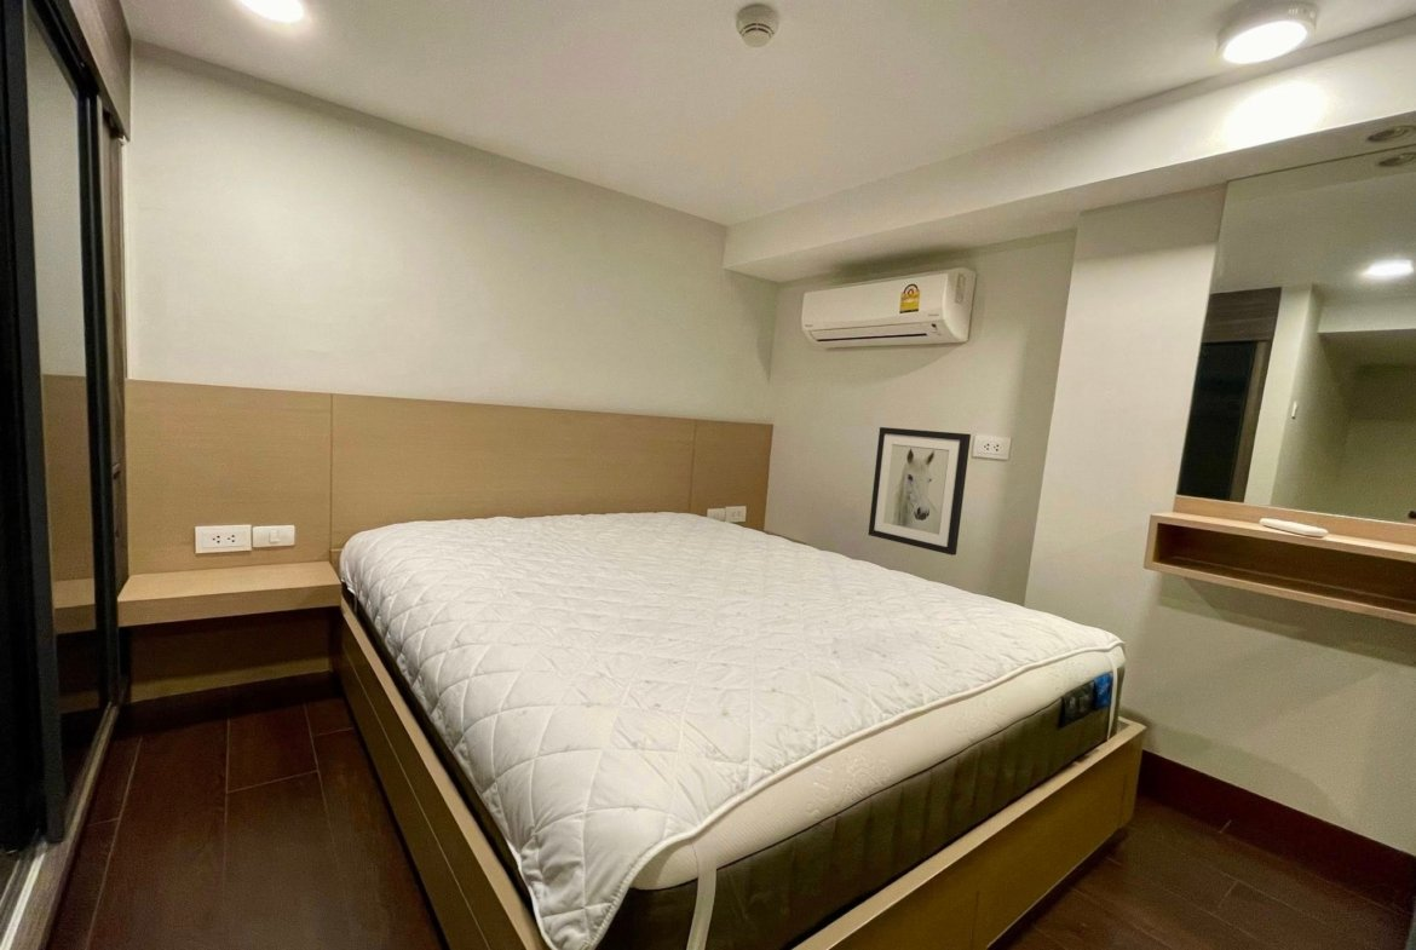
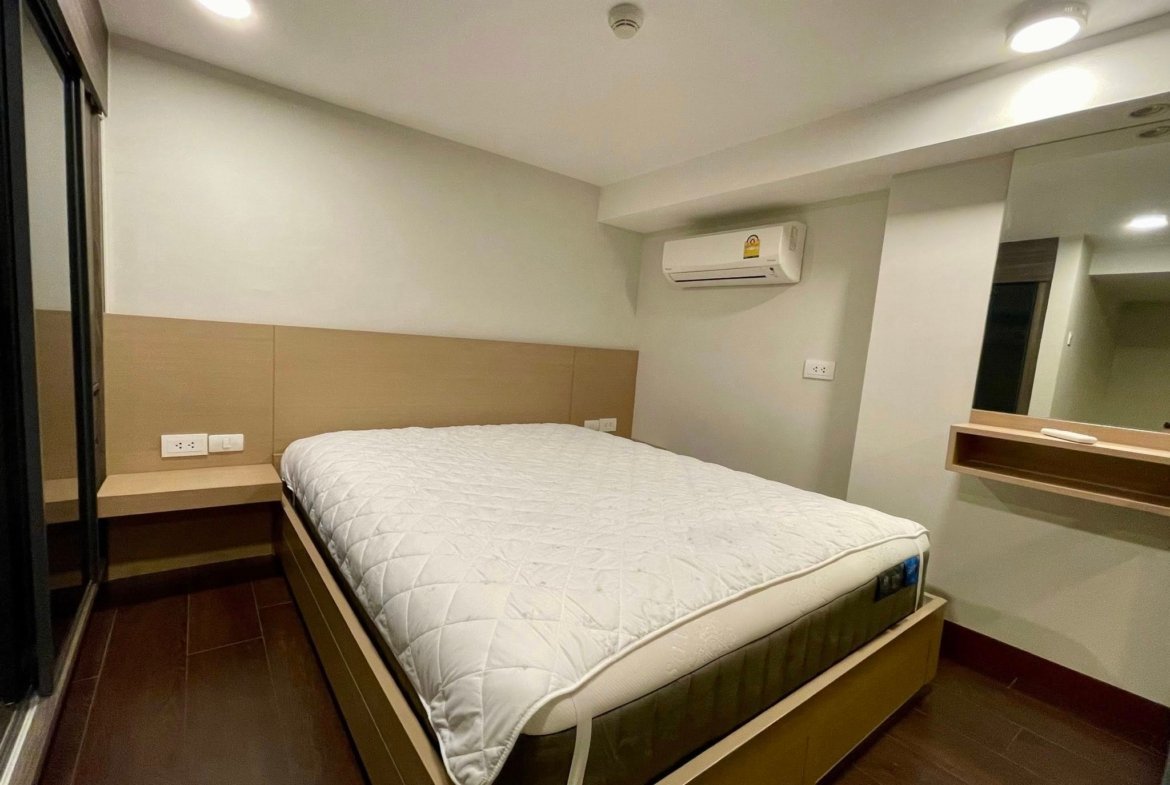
- wall art (916, 488)
